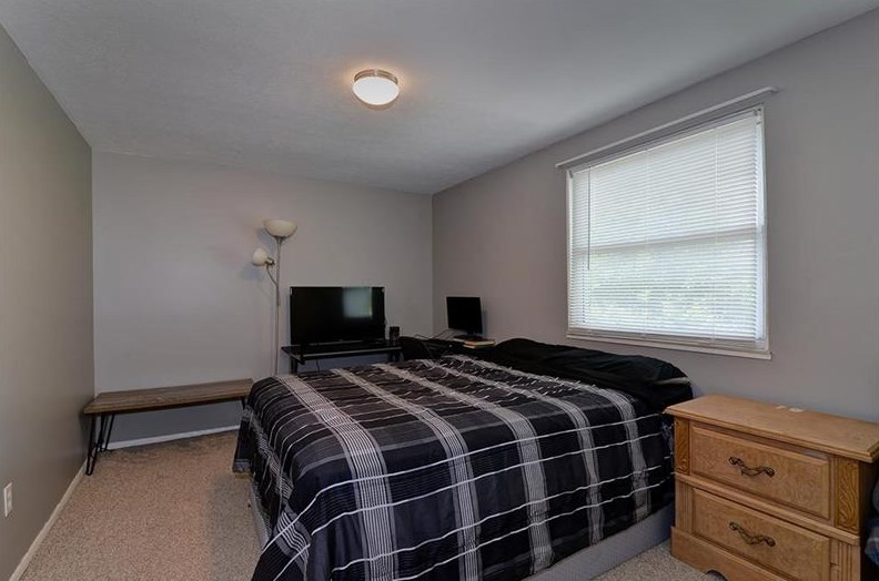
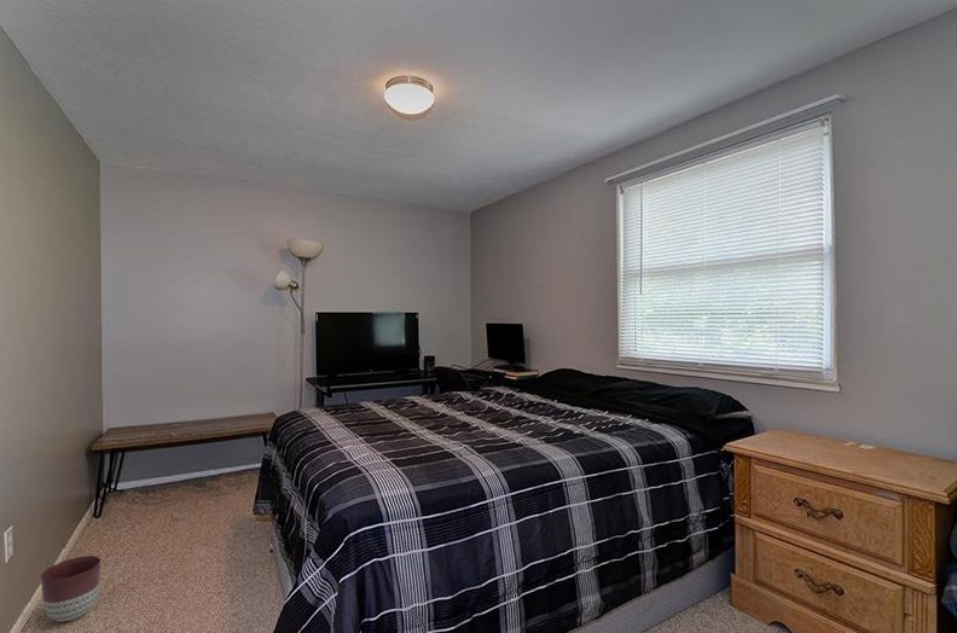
+ planter (71, 592)
